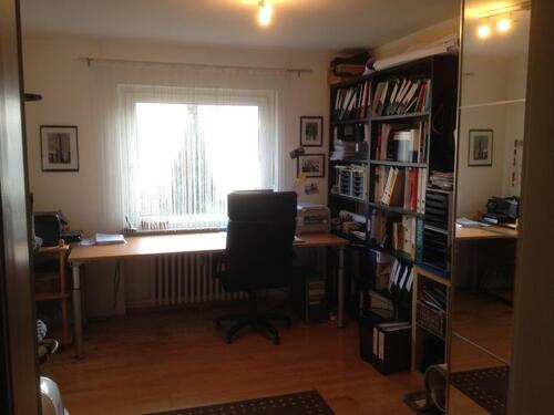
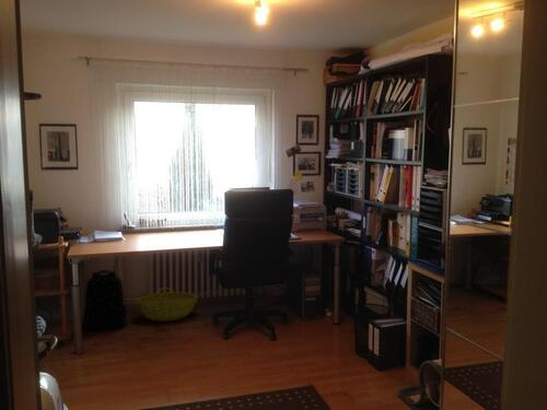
+ backpack (104, 296)
+ basket (166, 305)
